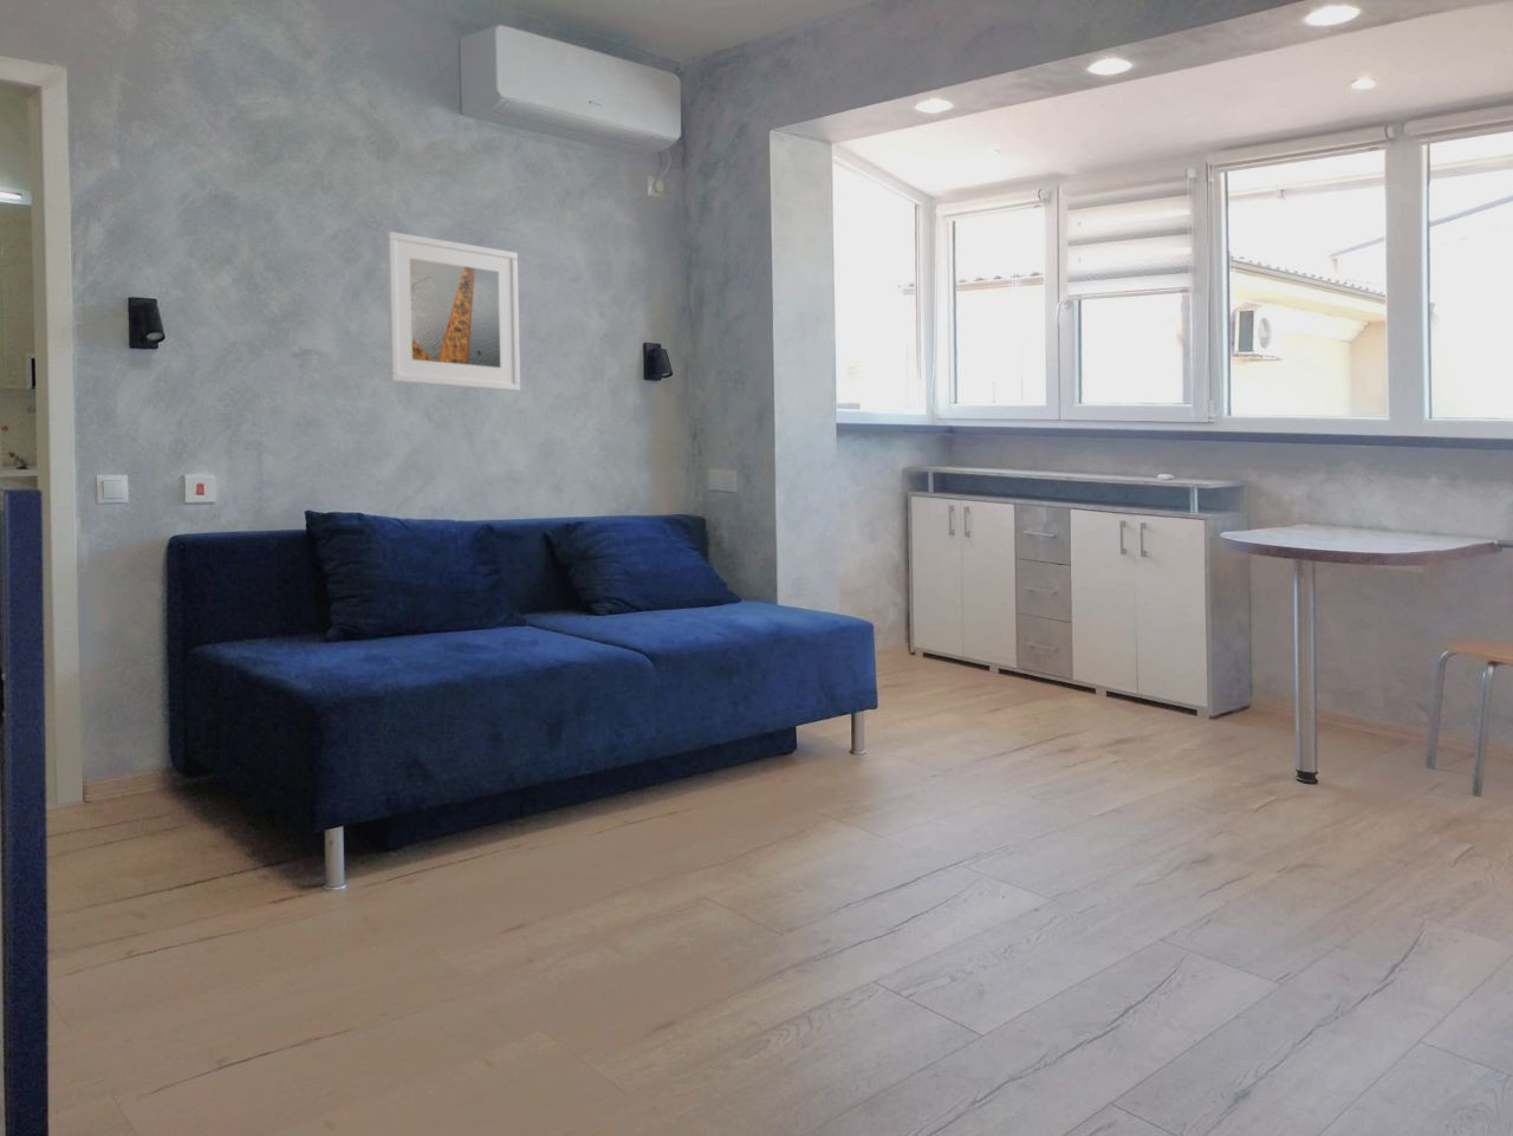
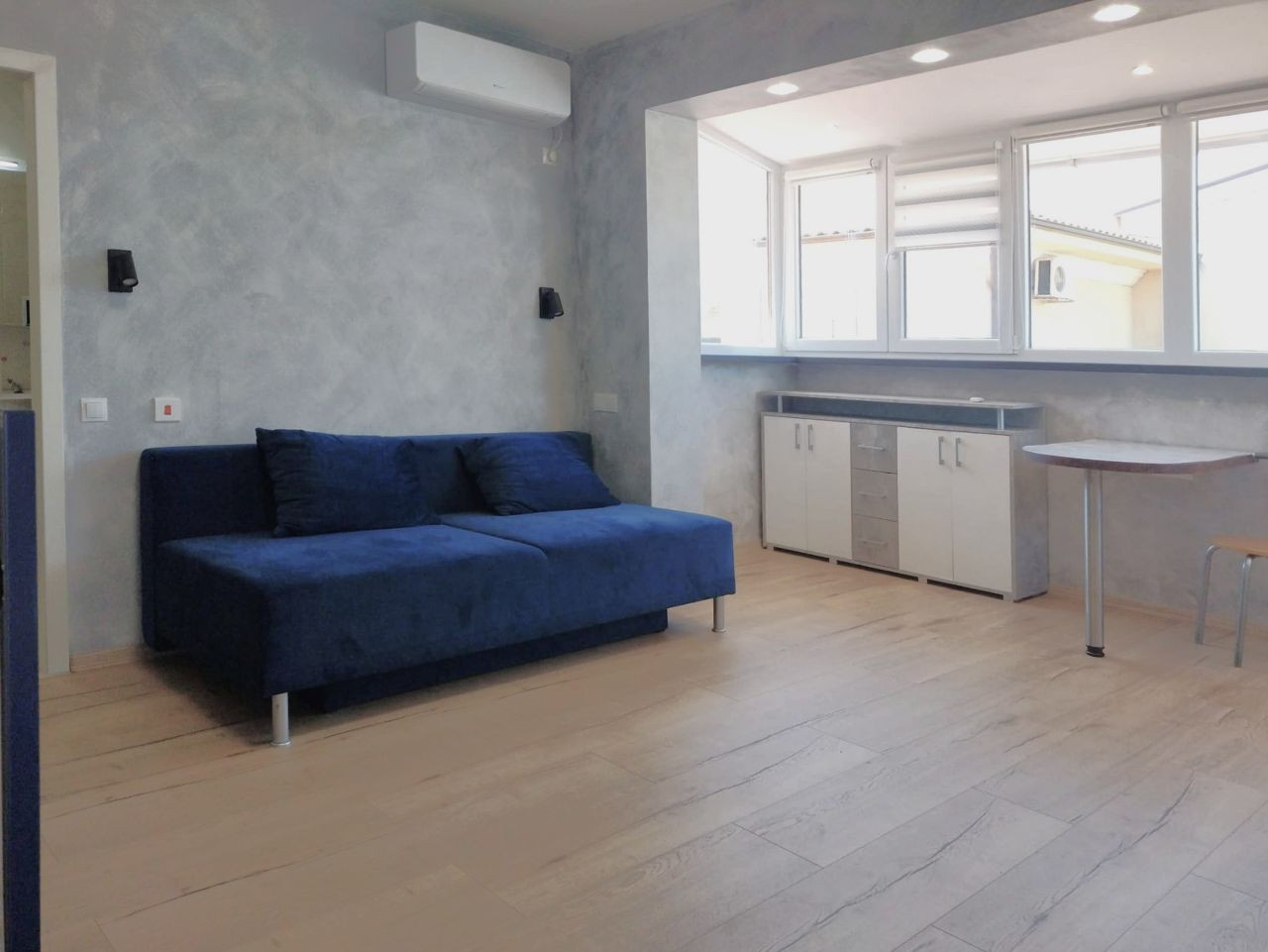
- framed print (455, 315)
